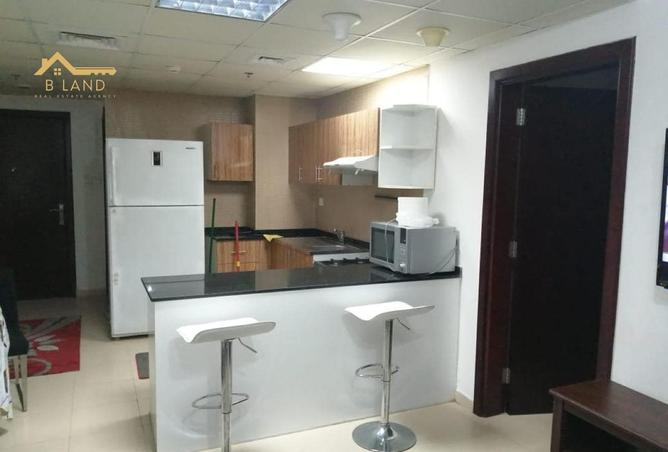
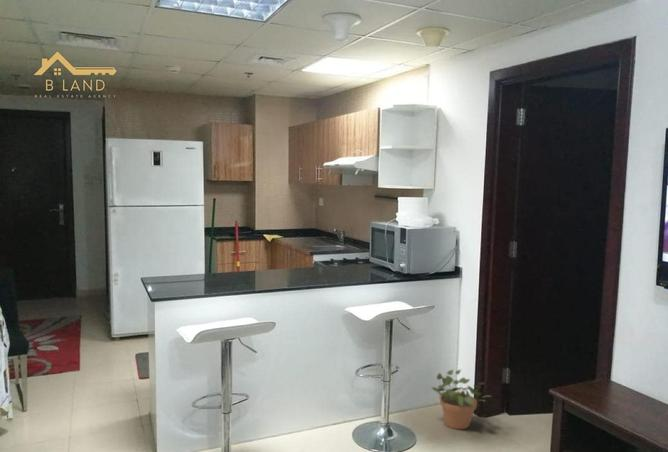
+ potted plant (462, 400)
